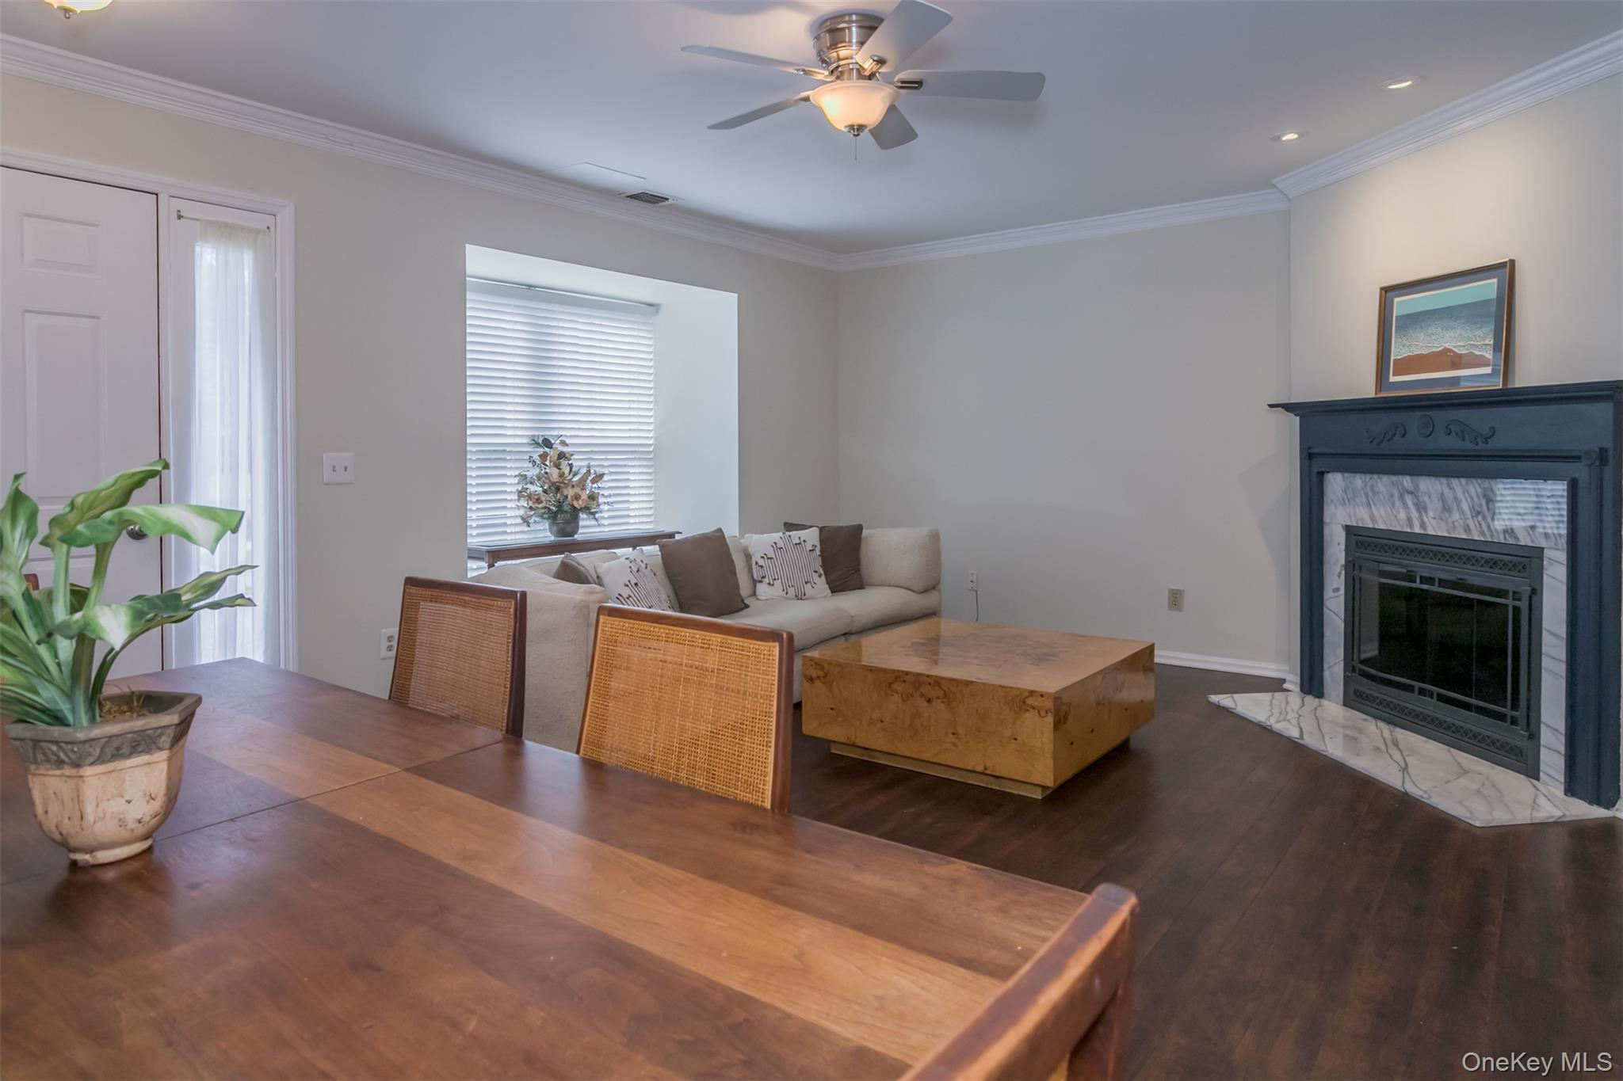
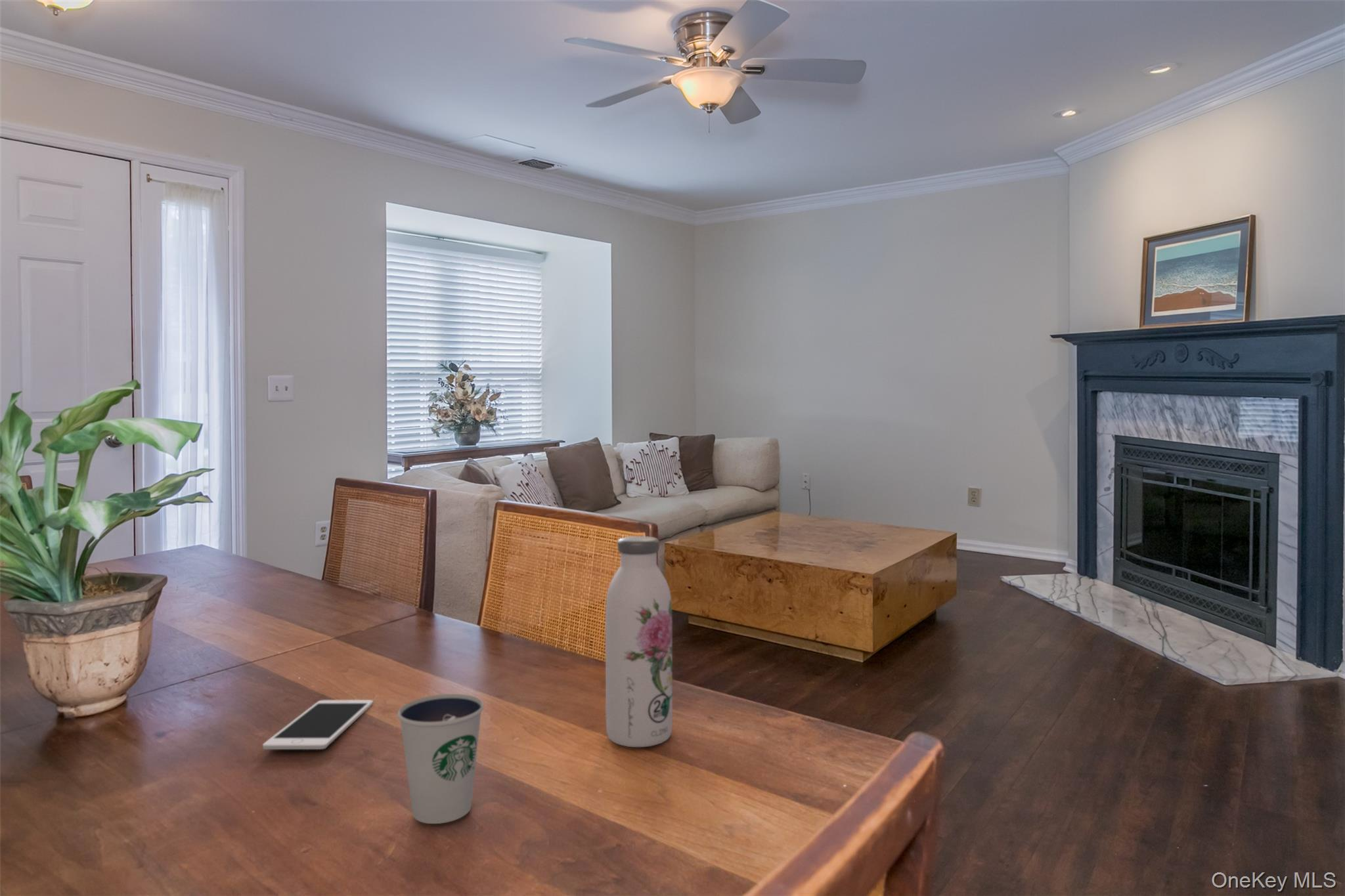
+ water bottle (638, 636)
+ dixie cup (441, 759)
+ cell phone (322, 723)
